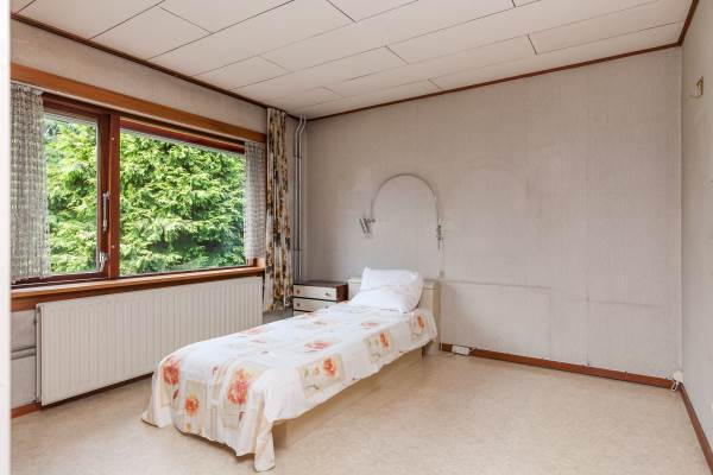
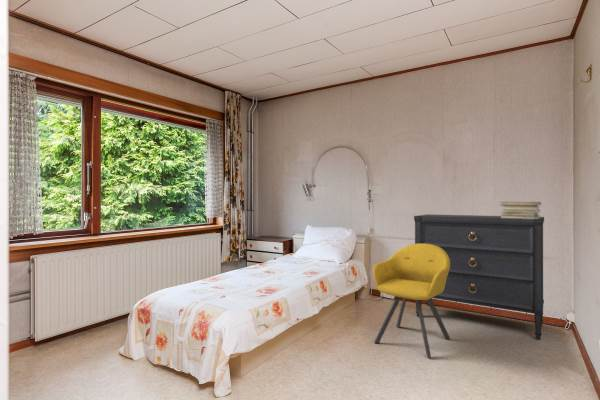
+ chair (414, 292)
+ book stack (520, 209)
+ dresser (476, 268)
